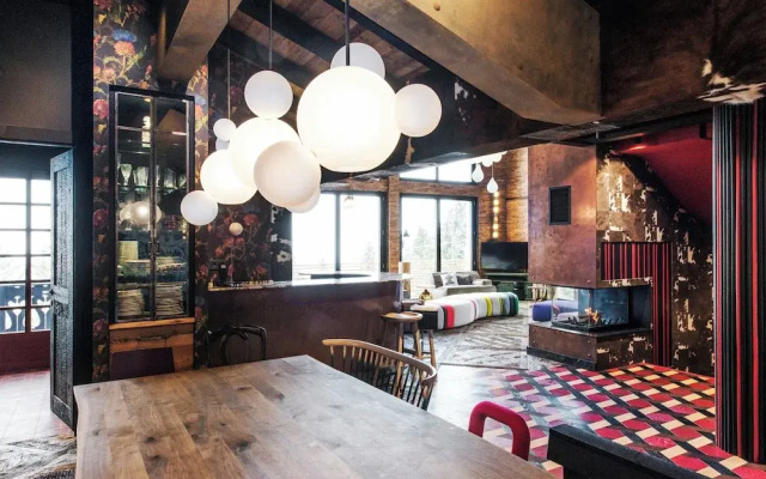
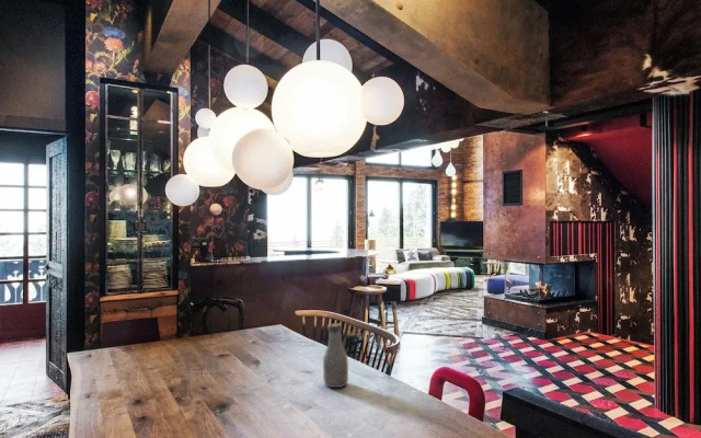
+ bottle (335, 354)
